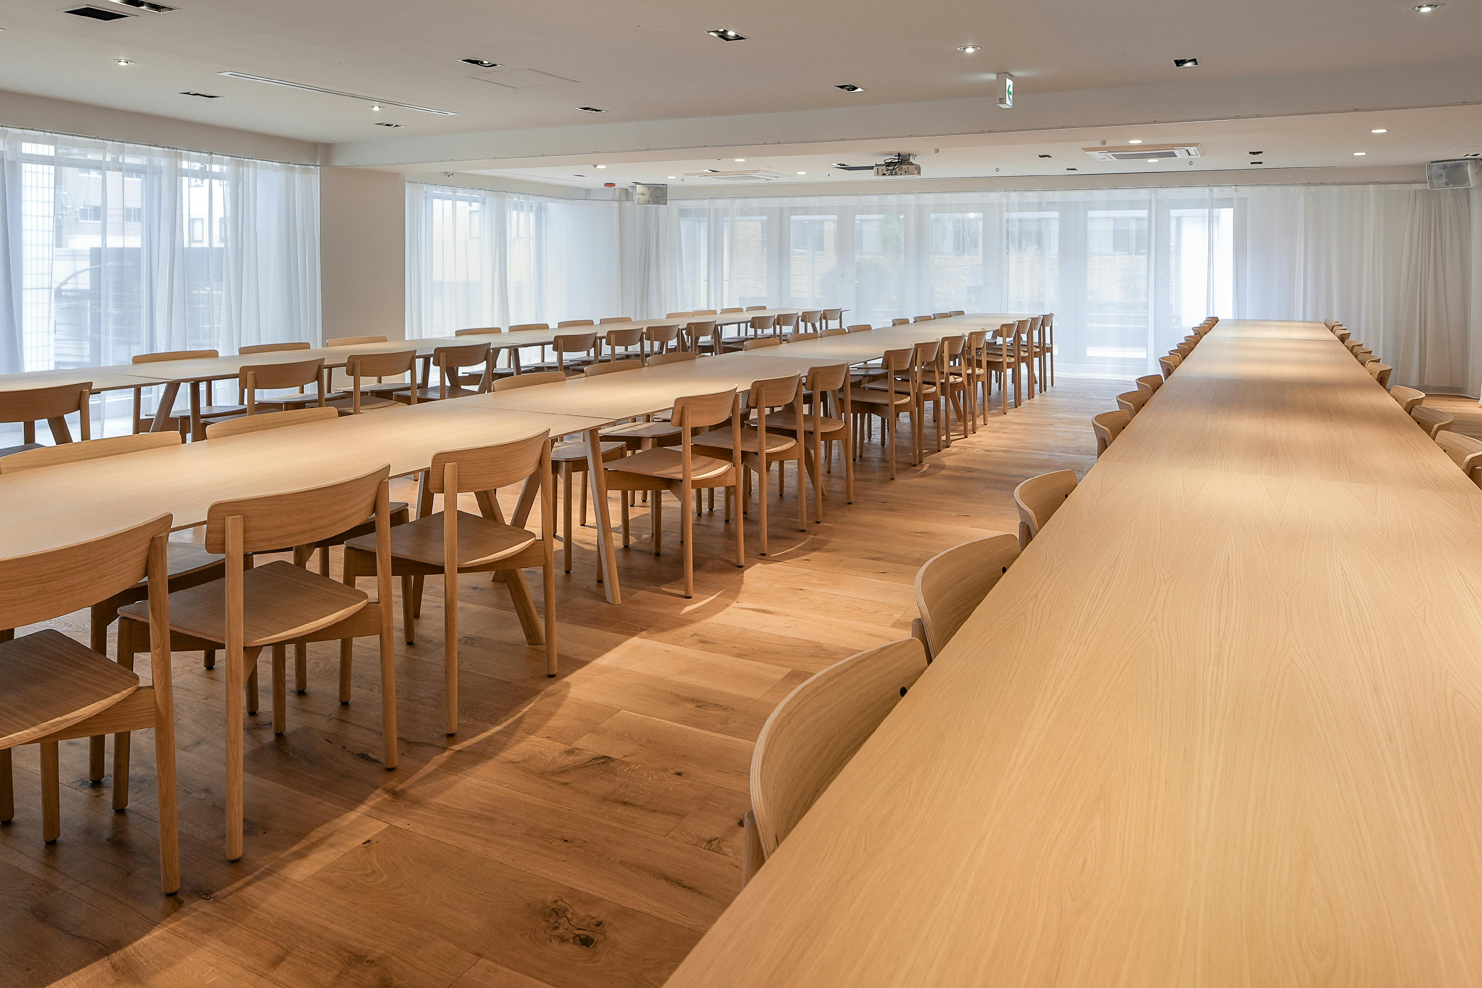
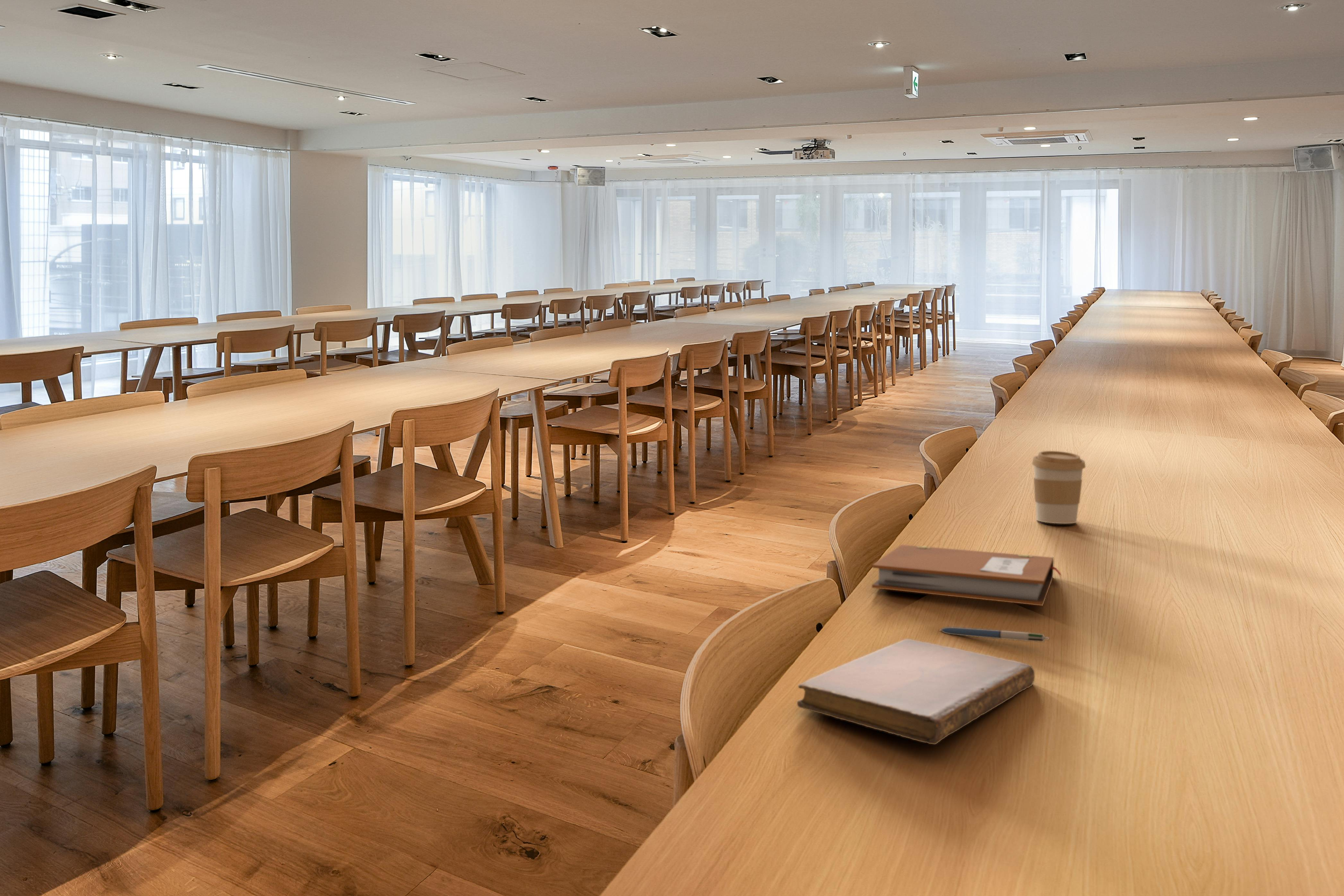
+ pen (993, 633)
+ notebook (970, 572)
+ notebook (920, 684)
+ coffee cup (1058, 487)
